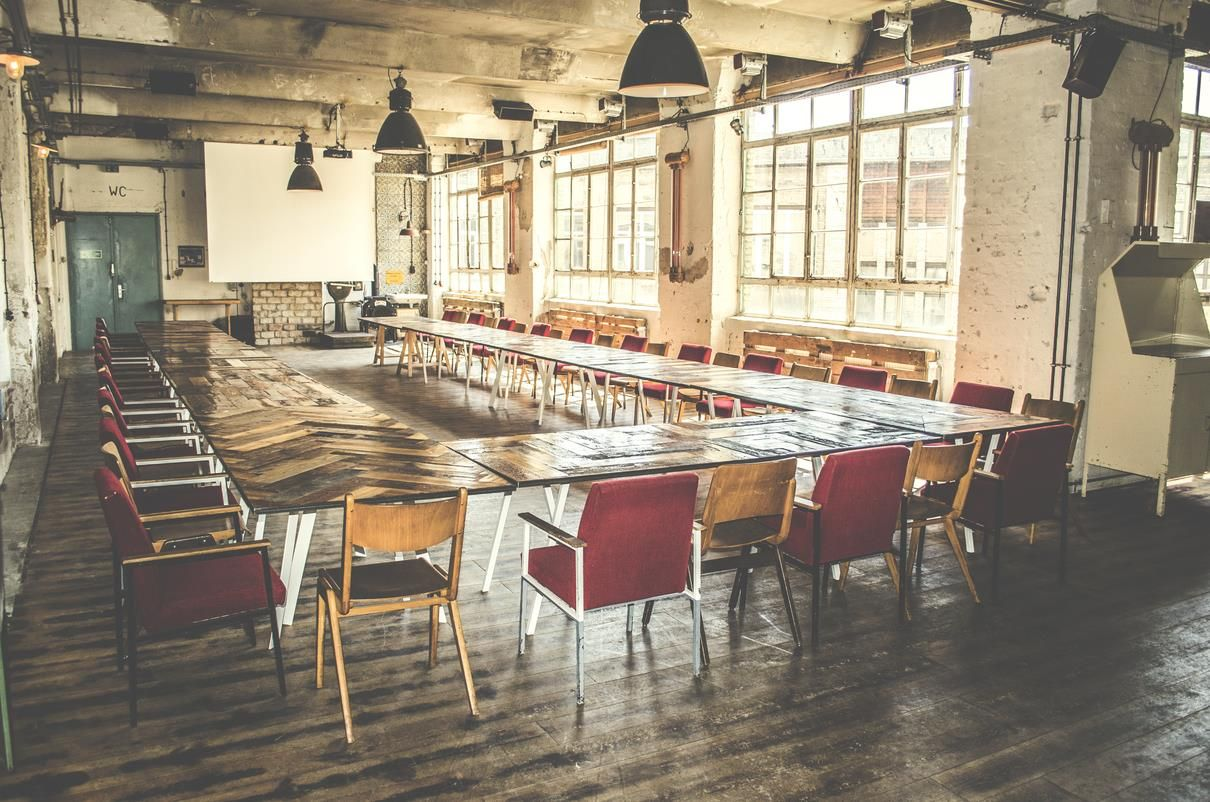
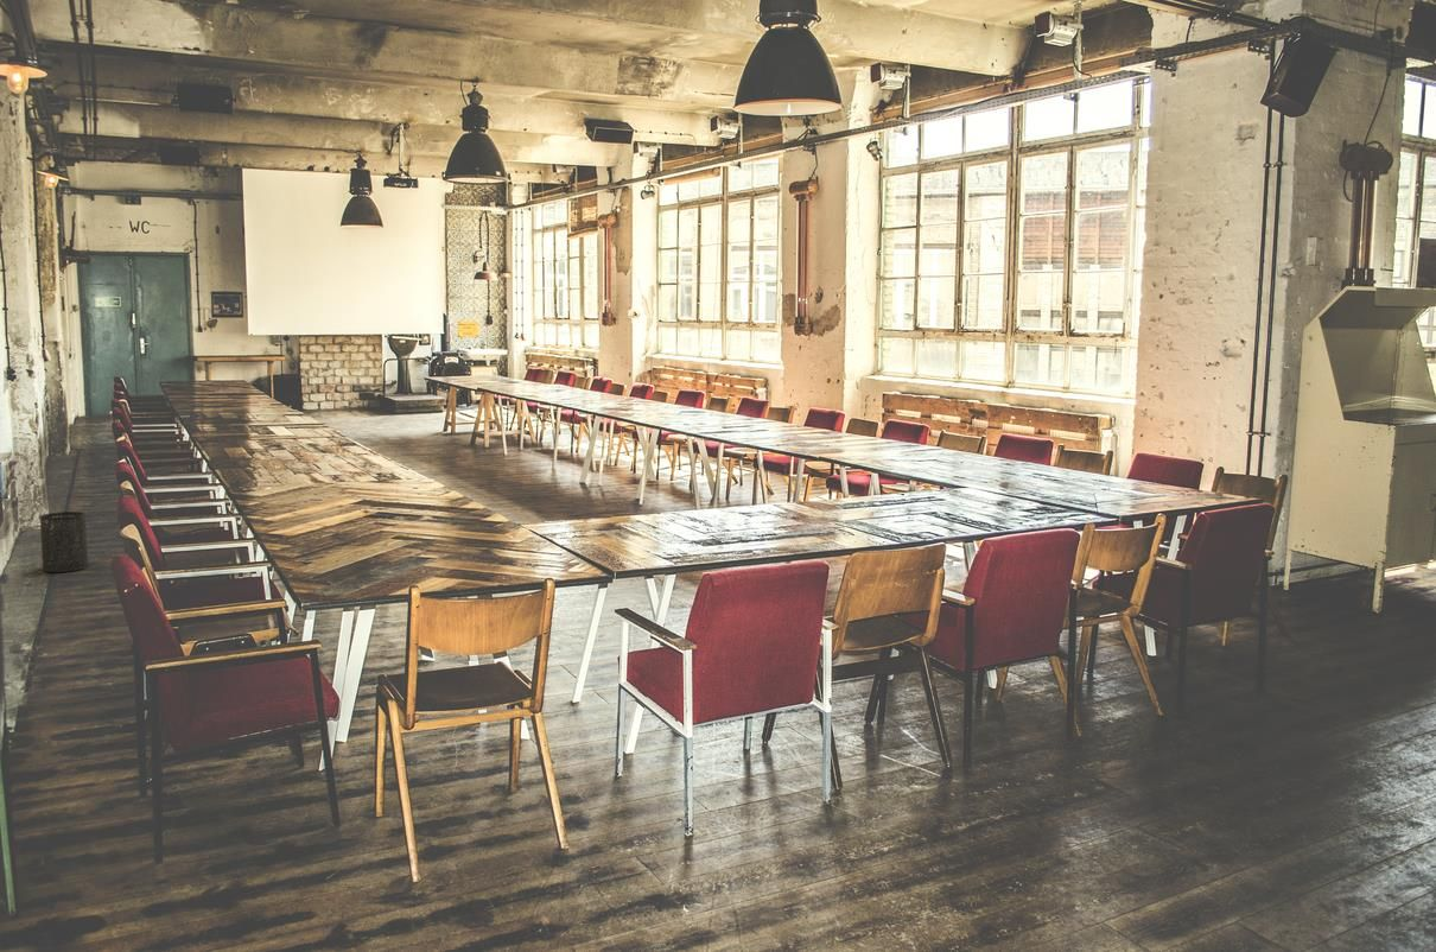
+ trash can (64, 541)
